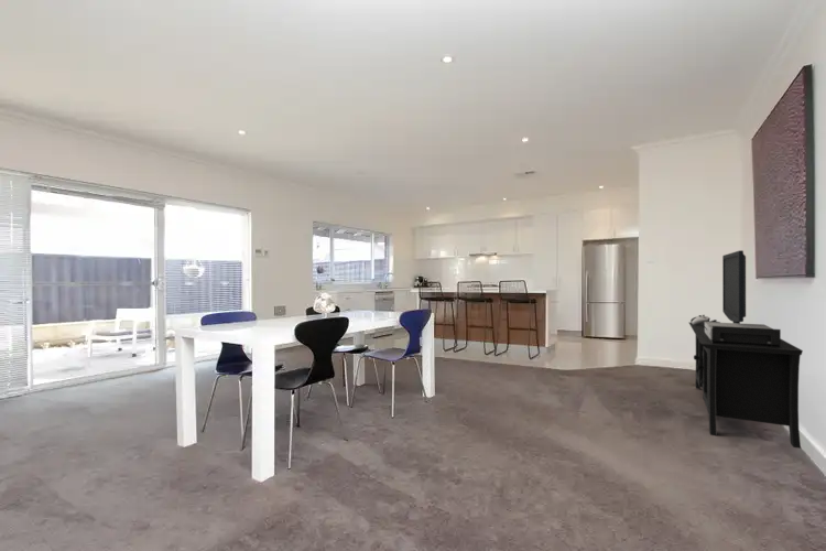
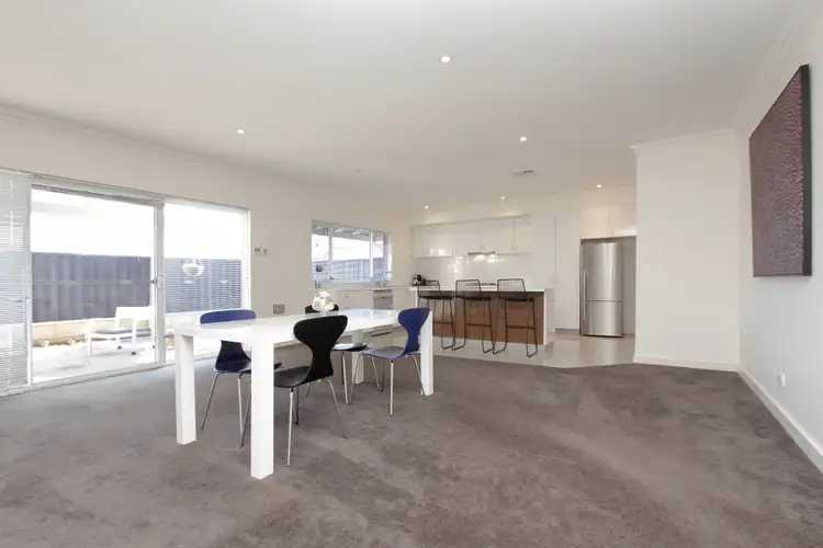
- media console (732, 332)
